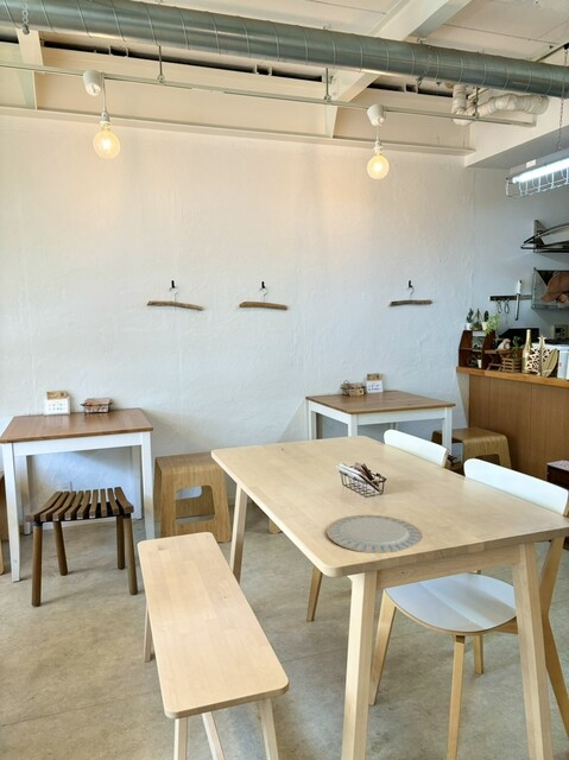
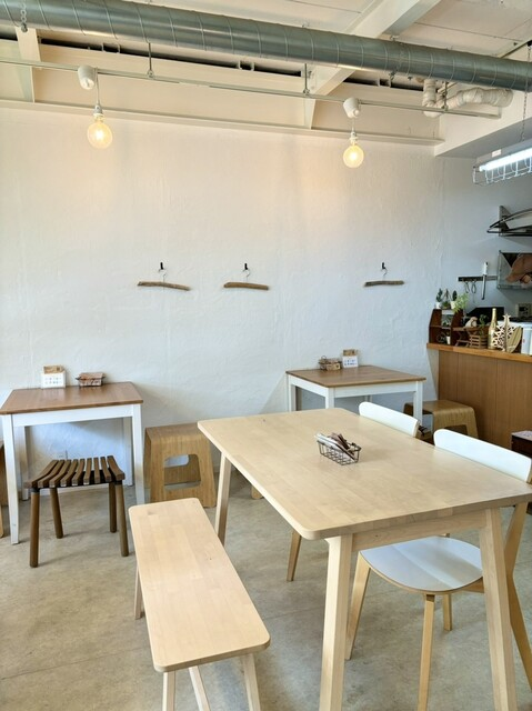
- chinaware (374, 531)
